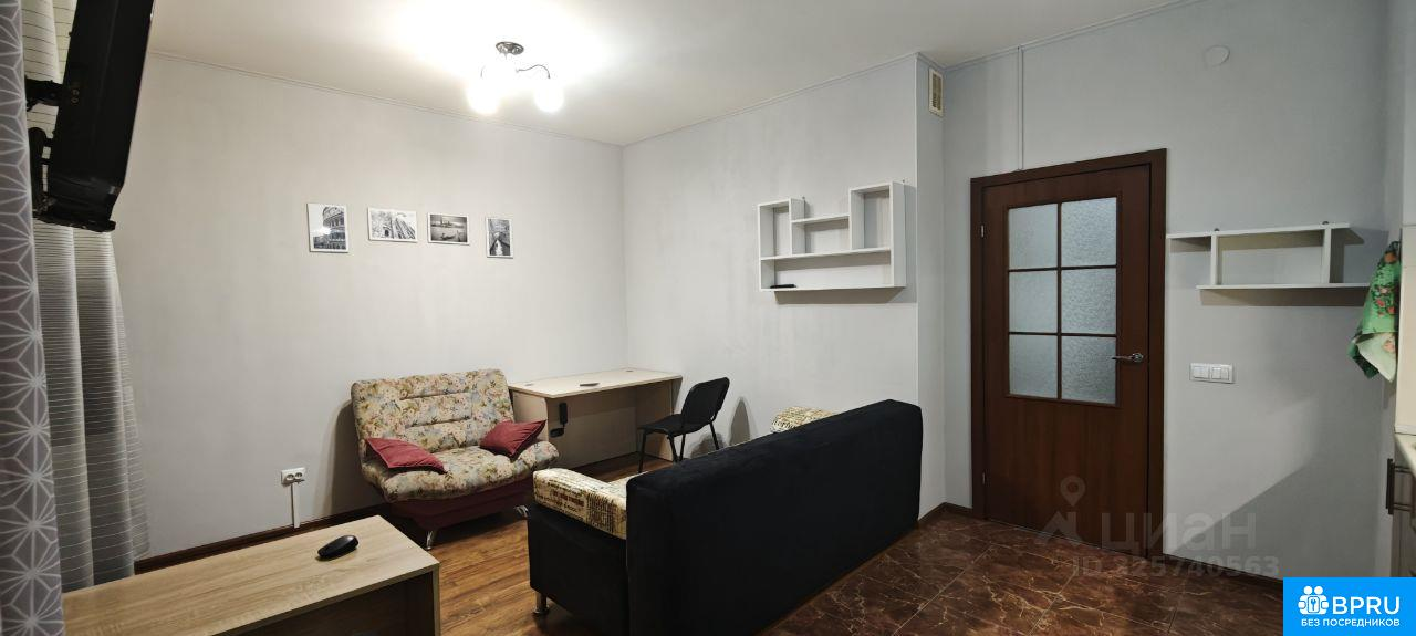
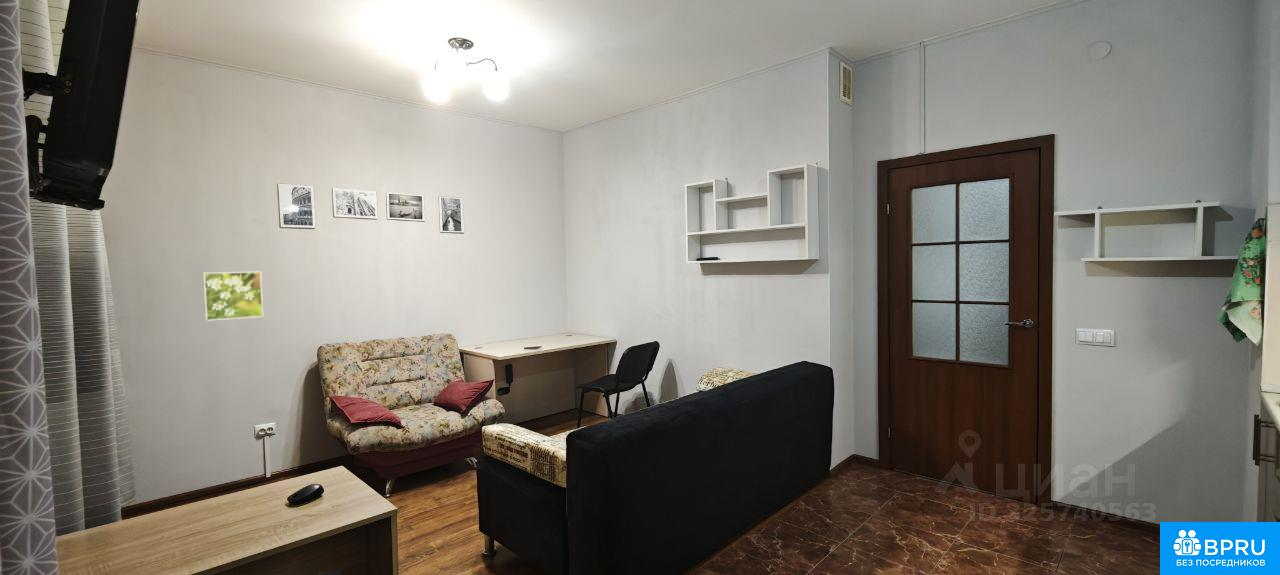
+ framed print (234, 295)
